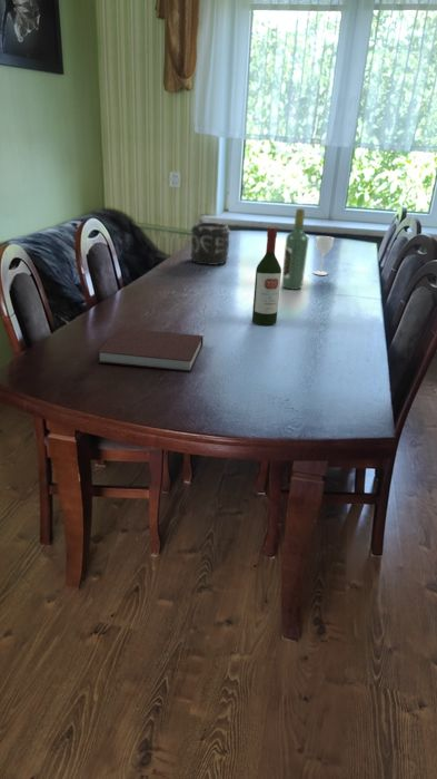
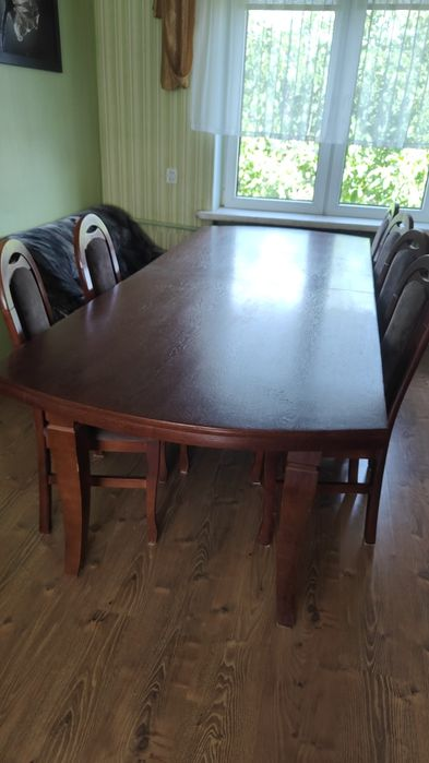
- notebook (152, 348)
- wineglass (318, 250)
- wine bottle (296, 249)
- wine bottle (268, 276)
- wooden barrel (210, 243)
